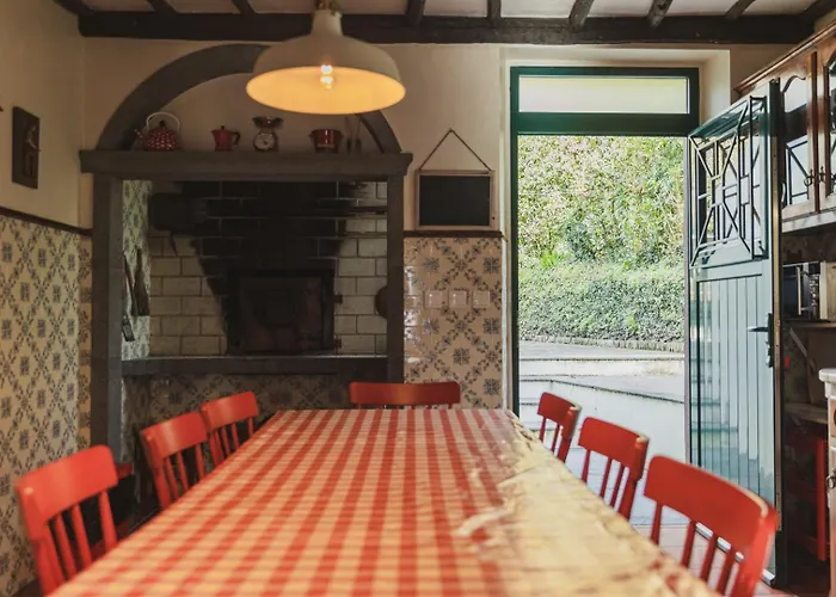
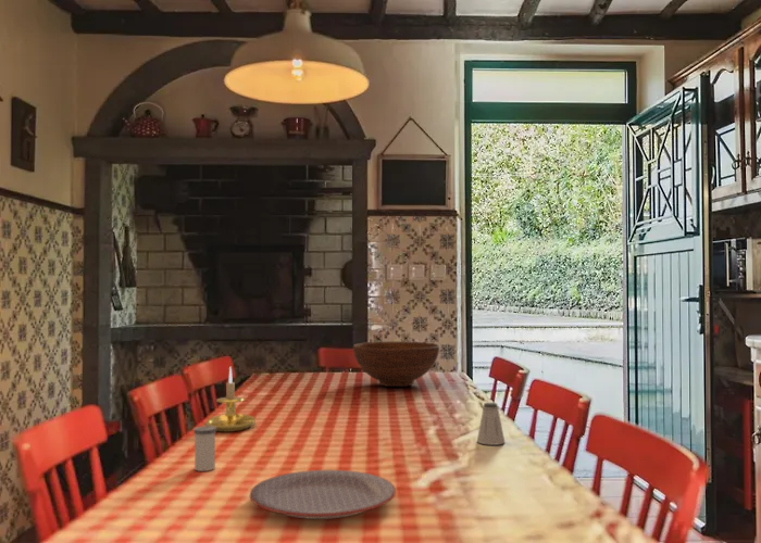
+ plate (323, 495)
+ saltshaker (490, 422)
+ candle holder (230, 395)
+ fruit bowl (396, 365)
+ salt shaker (204, 447)
